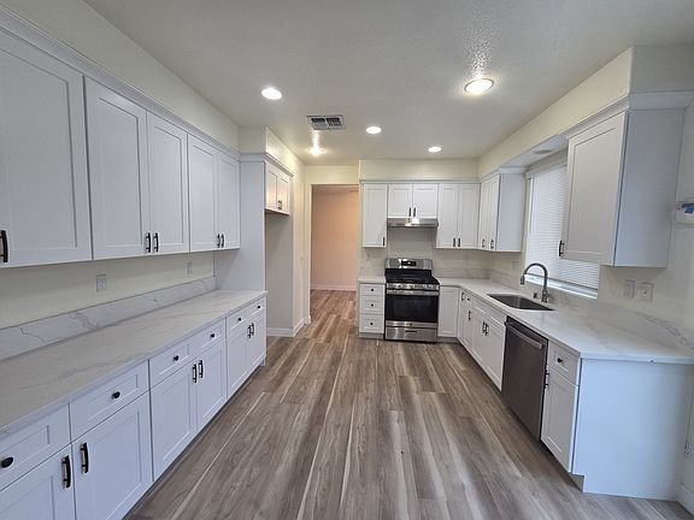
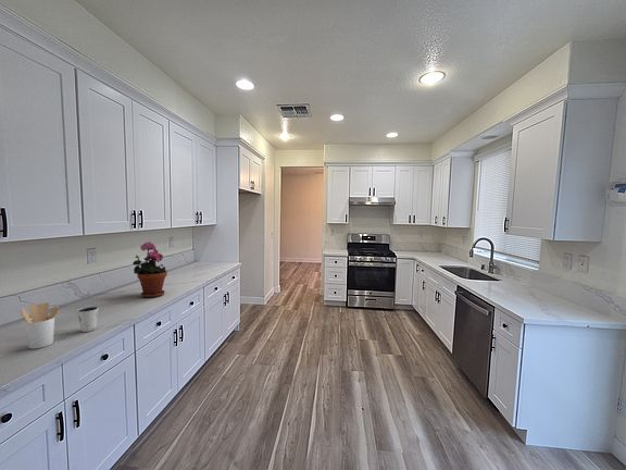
+ dixie cup (88, 319)
+ potted plant (151, 269)
+ utensil holder (39, 323)
